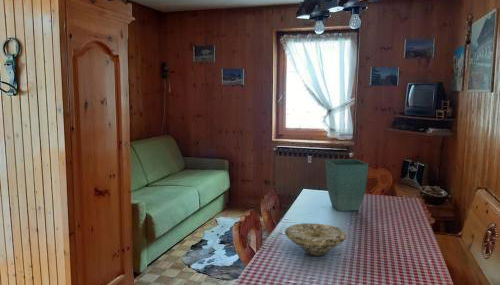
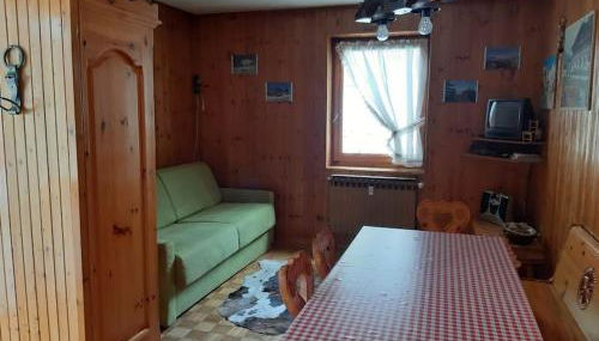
- bowl (314, 242)
- flower pot (345, 185)
